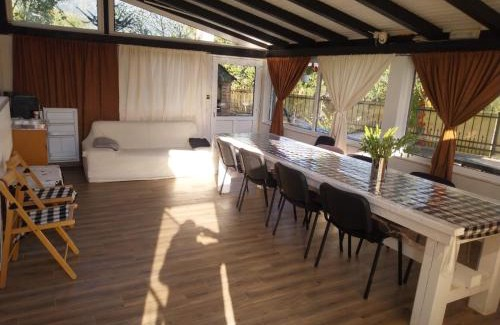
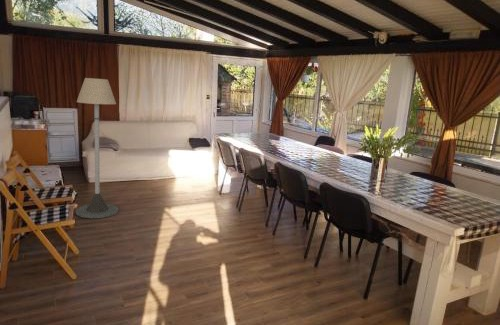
+ floor lamp (97, 147)
